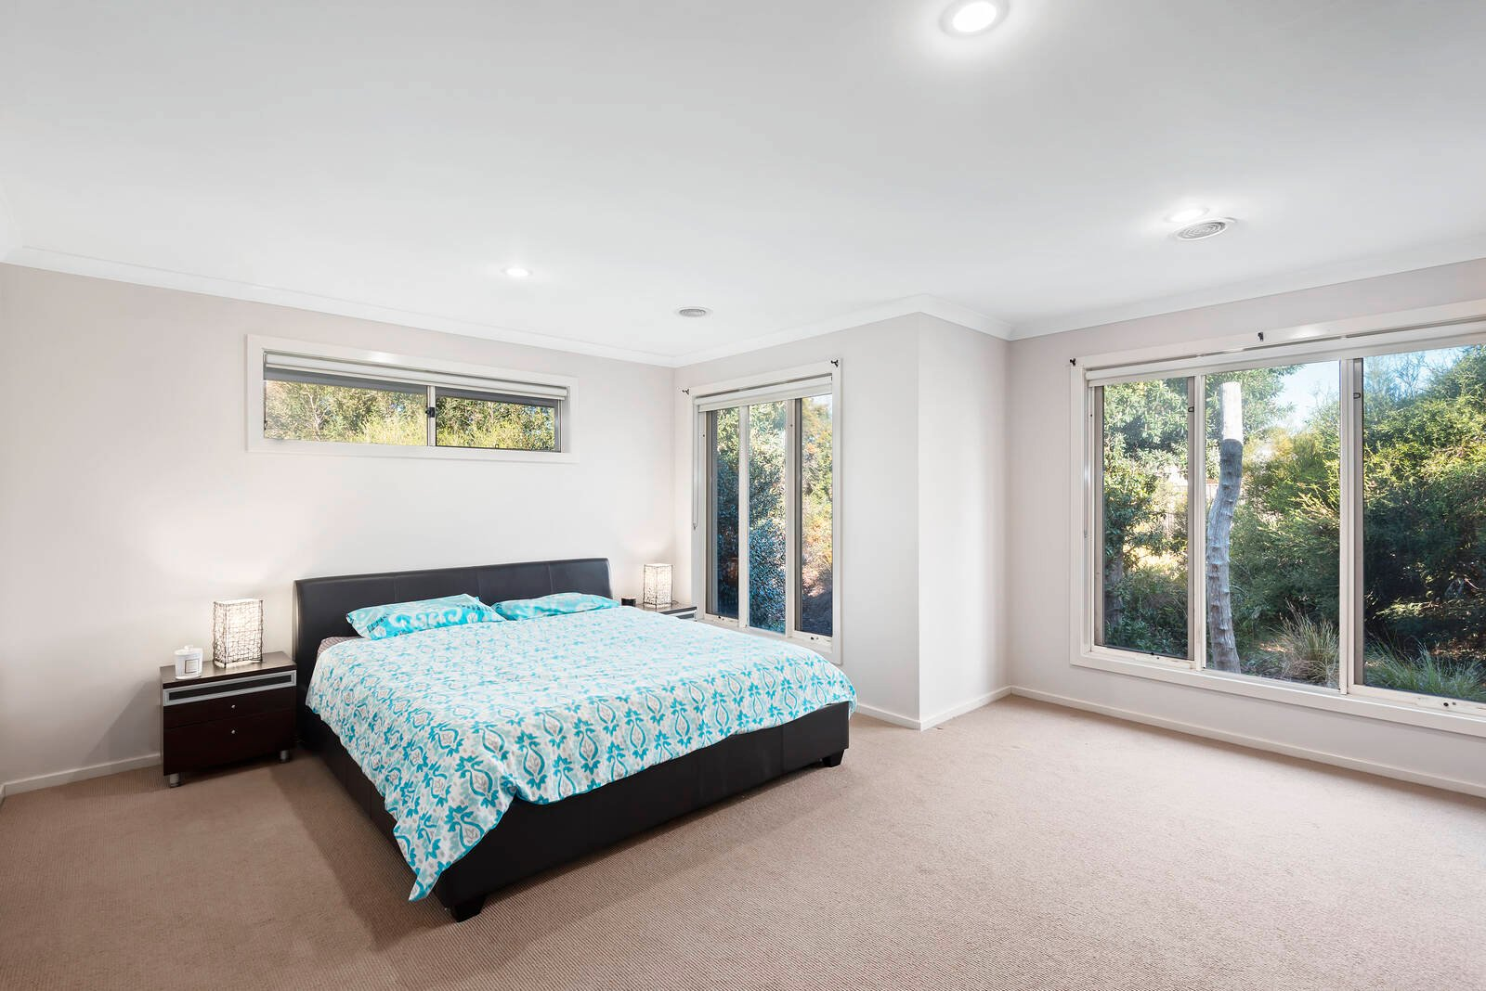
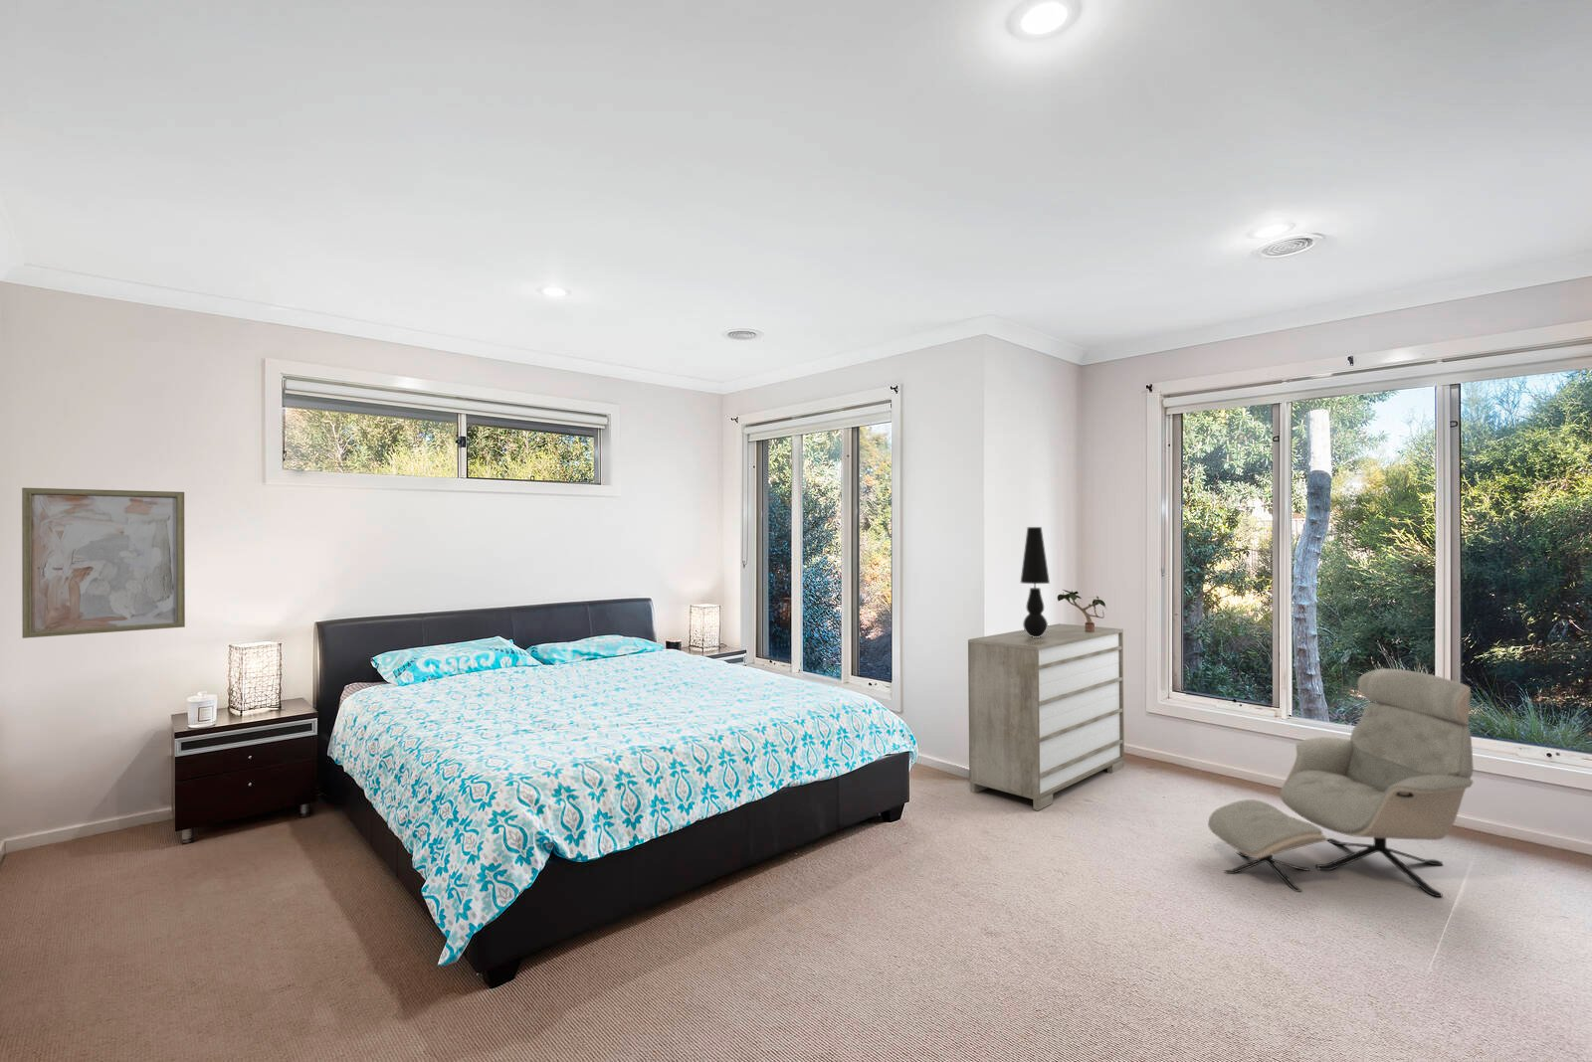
+ potted plant (1080, 608)
+ armchair (1334, 772)
+ wall art (108, 561)
+ table lamp (1035, 581)
+ dresser (1050, 706)
